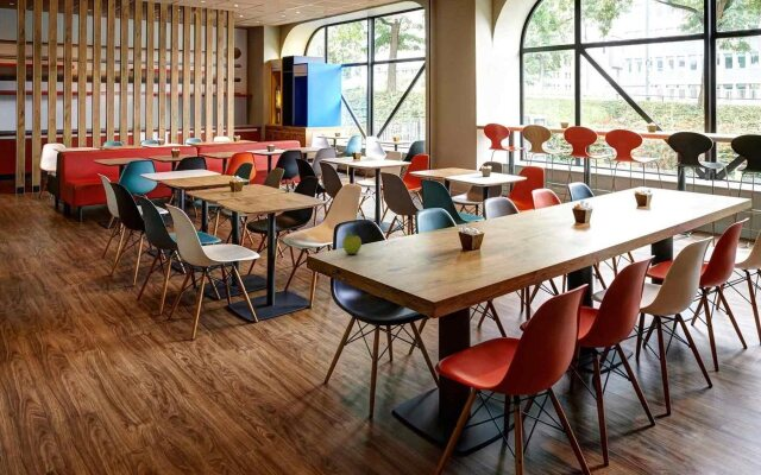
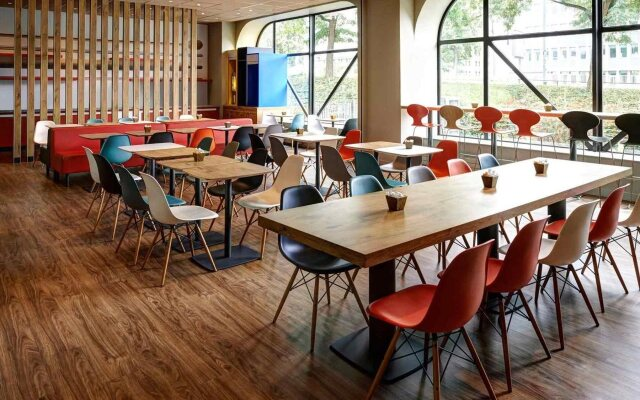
- fruit (351, 242)
